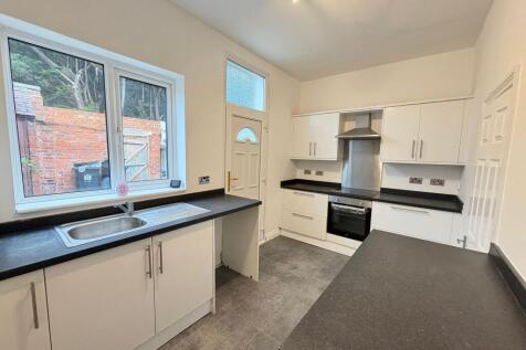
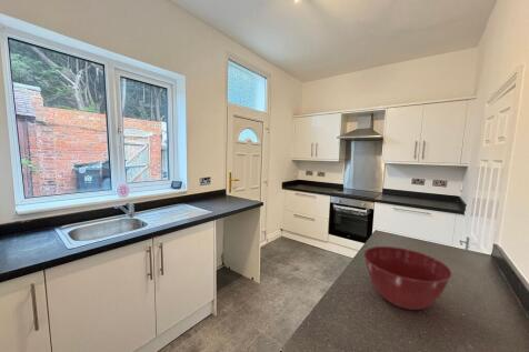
+ mixing bowl (401, 279)
